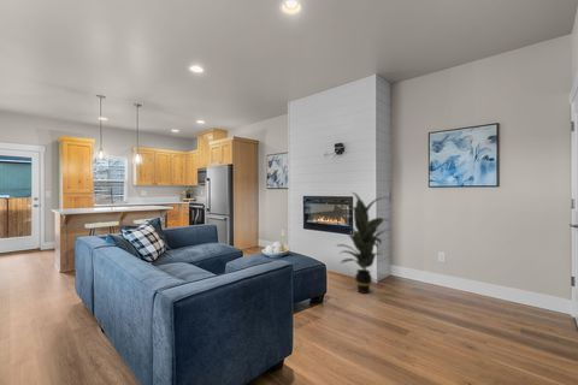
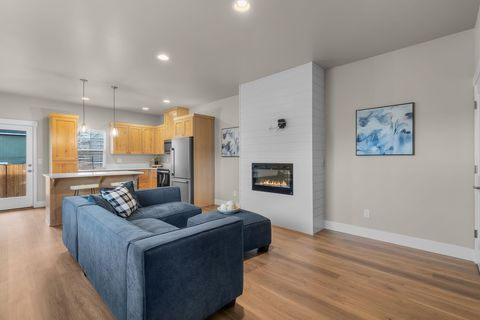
- indoor plant (361, 241)
